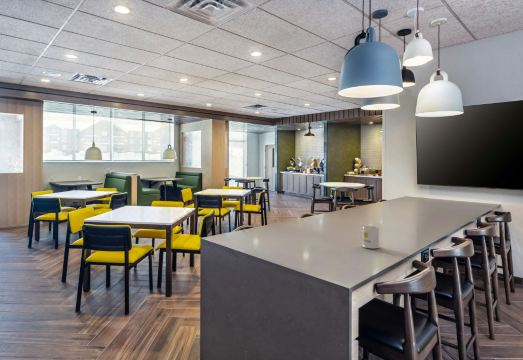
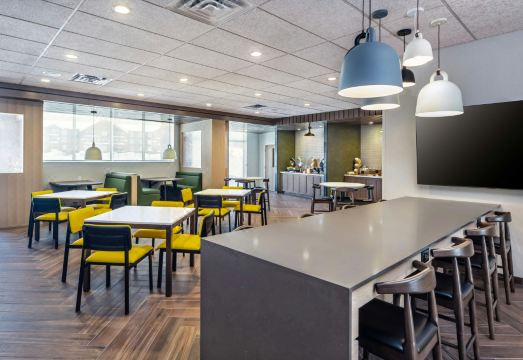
- mug (368, 236)
